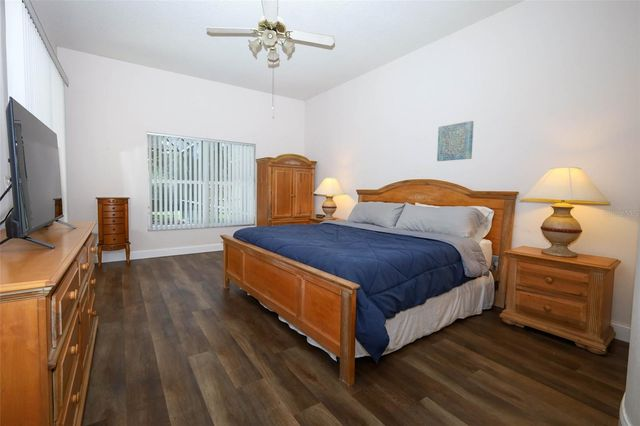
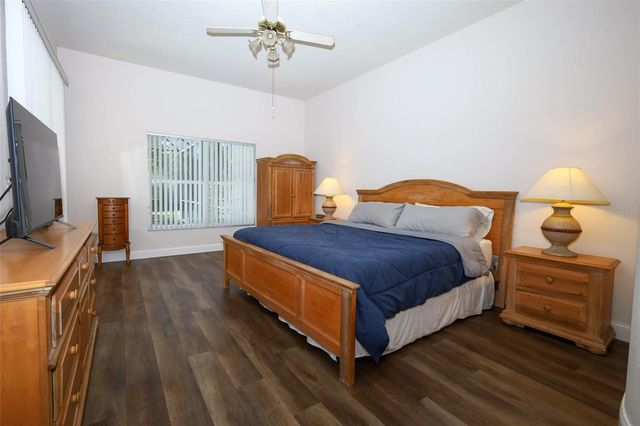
- wall art (454, 142)
